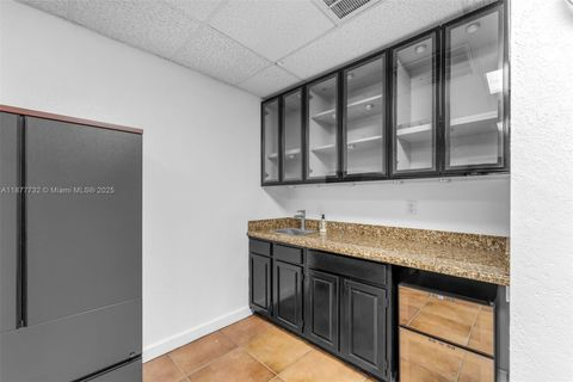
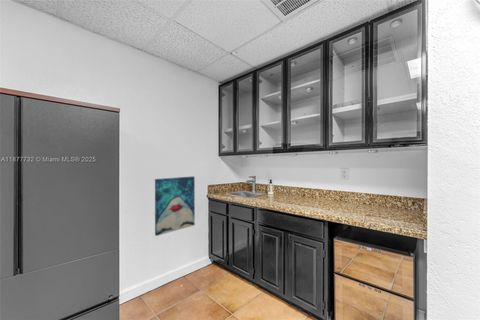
+ wall art (176, 203)
